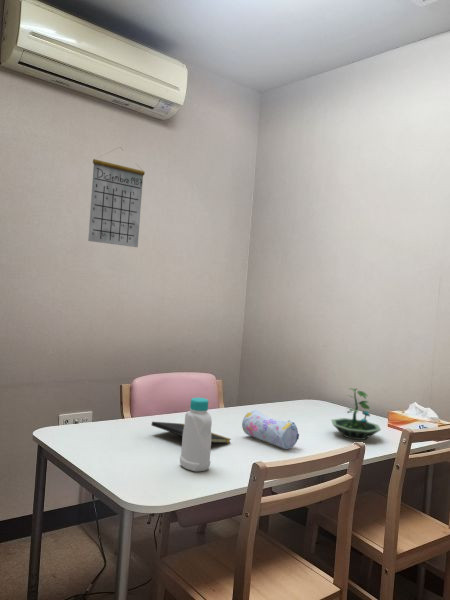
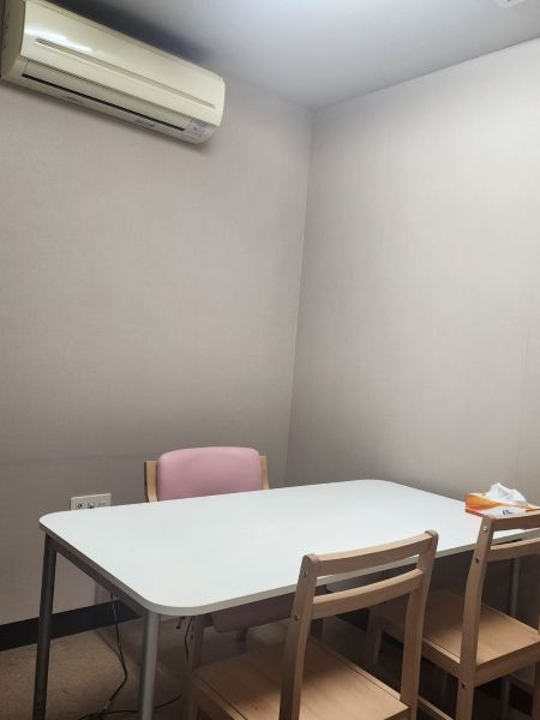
- calendar (117, 195)
- pencil case (269, 428)
- notepad (183, 429)
- bottle (197, 433)
- terrarium (356, 399)
